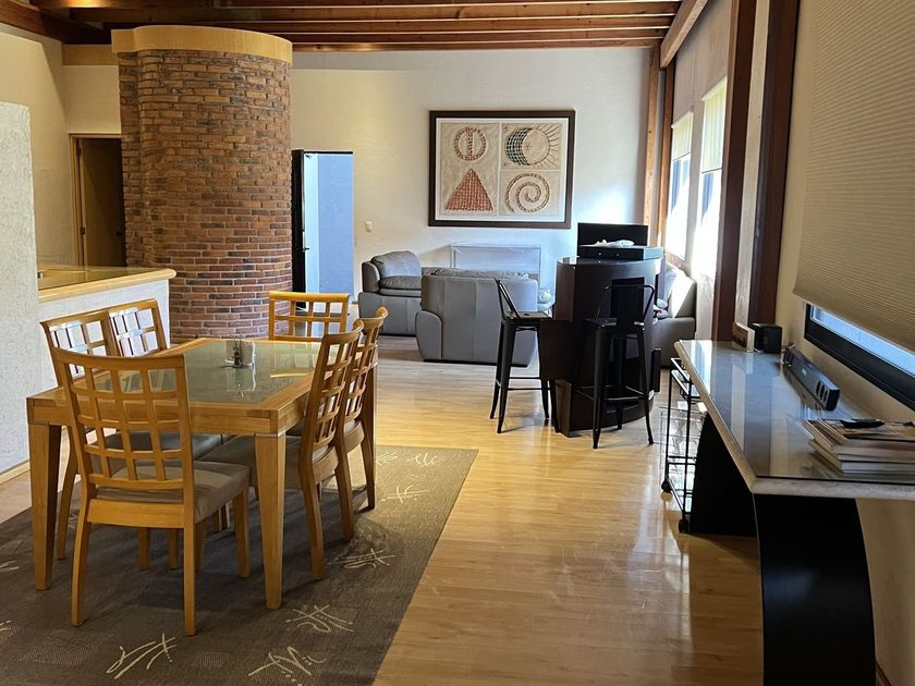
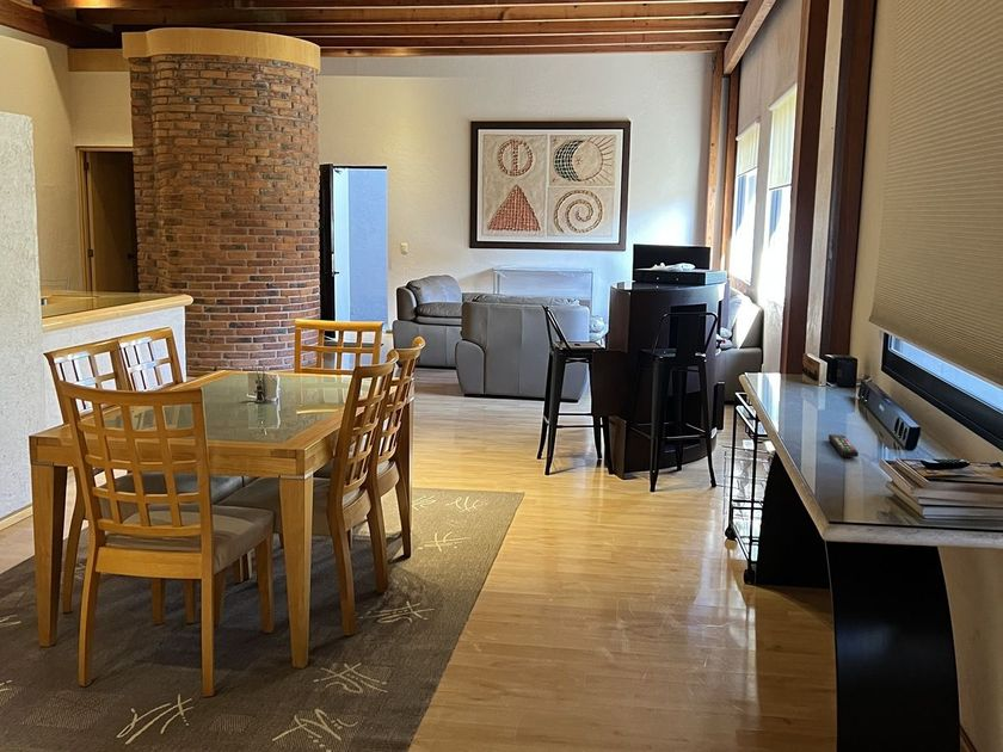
+ remote control (842, 445)
